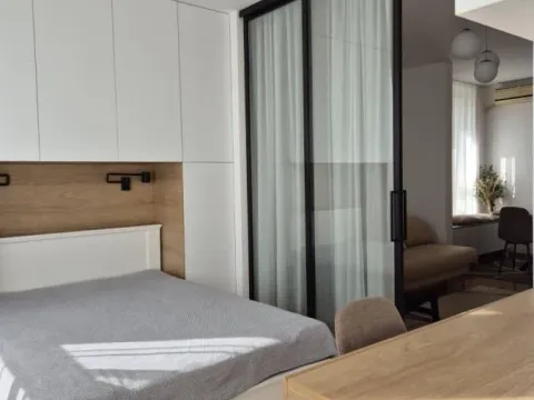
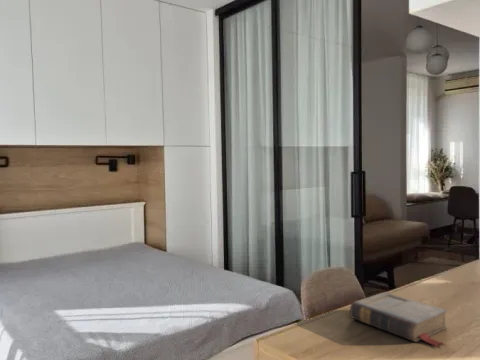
+ book (406, 317)
